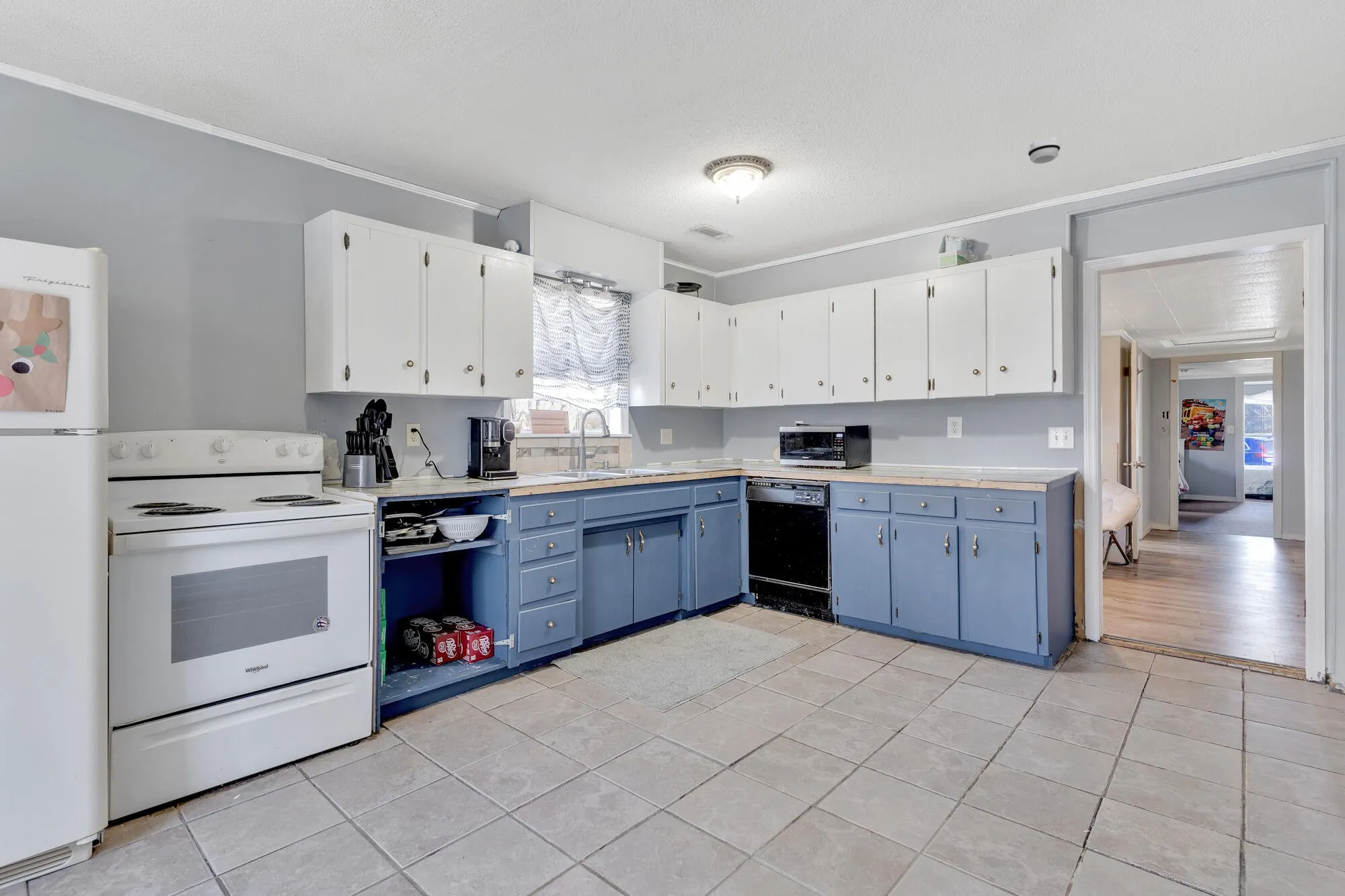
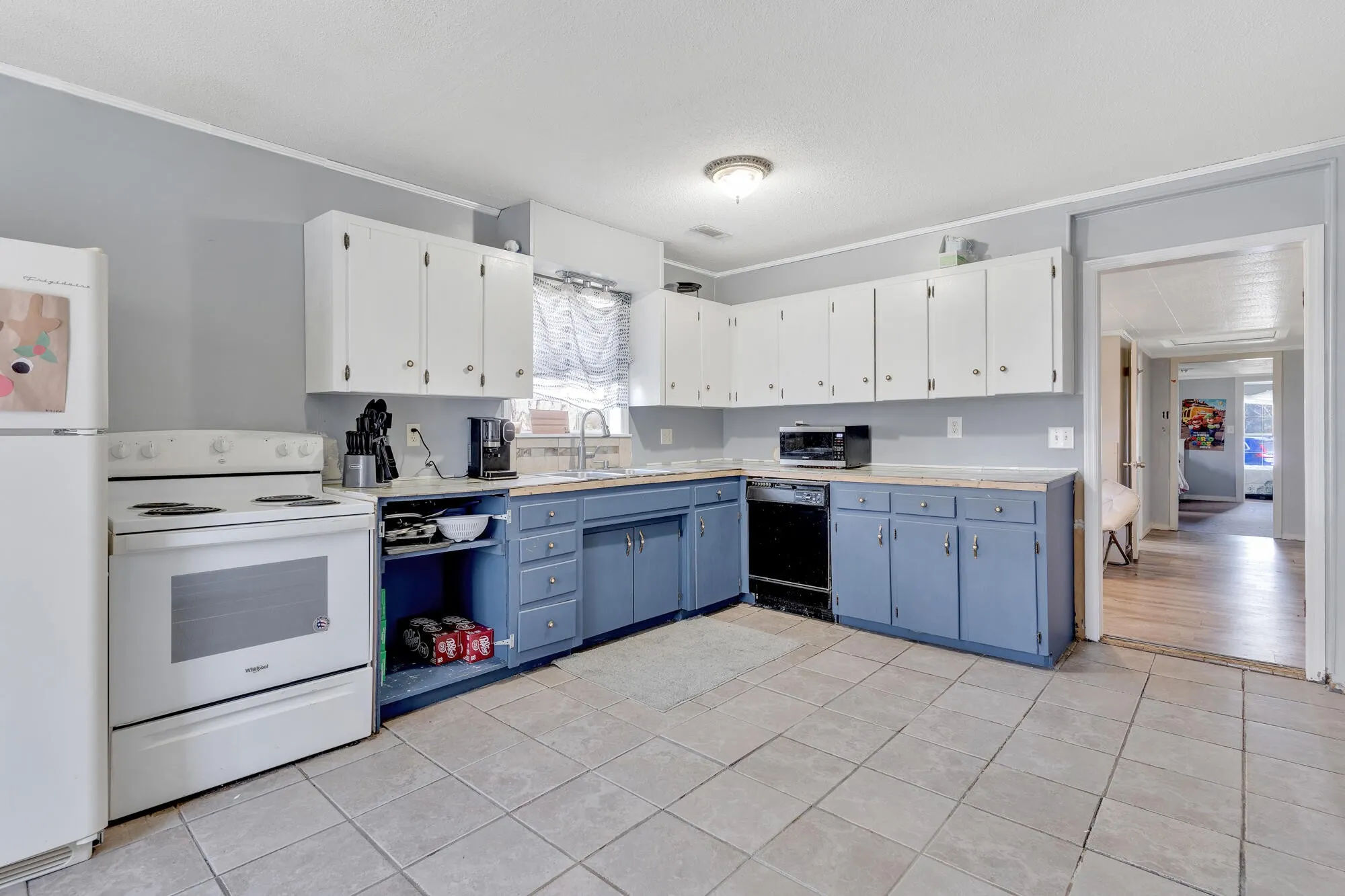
- smoke detector (1044, 151)
